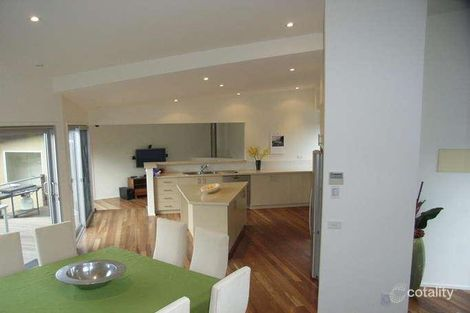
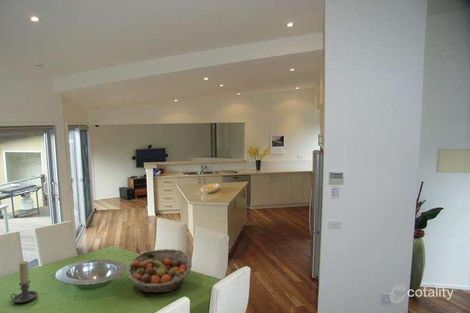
+ fruit basket (160, 270)
+ candle holder (22, 280)
